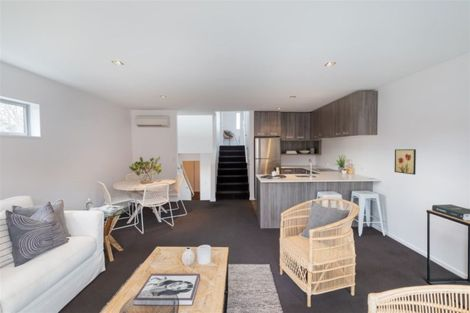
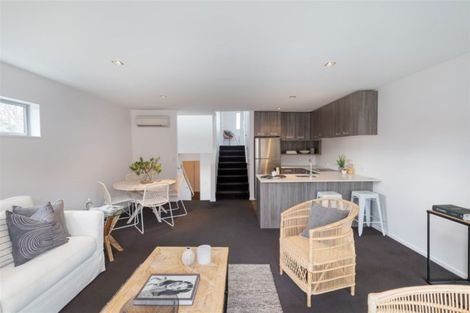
- wall art (405, 161)
